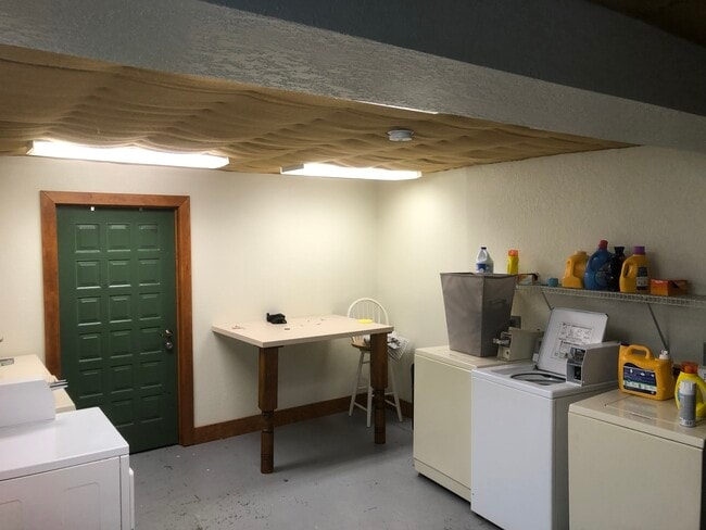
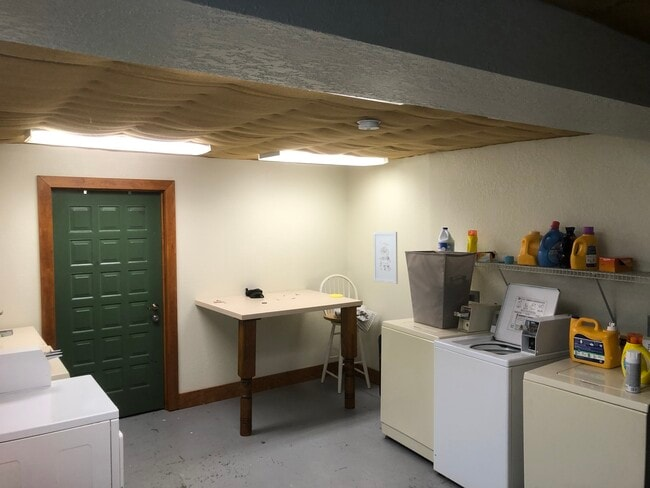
+ wall art (385, 257)
